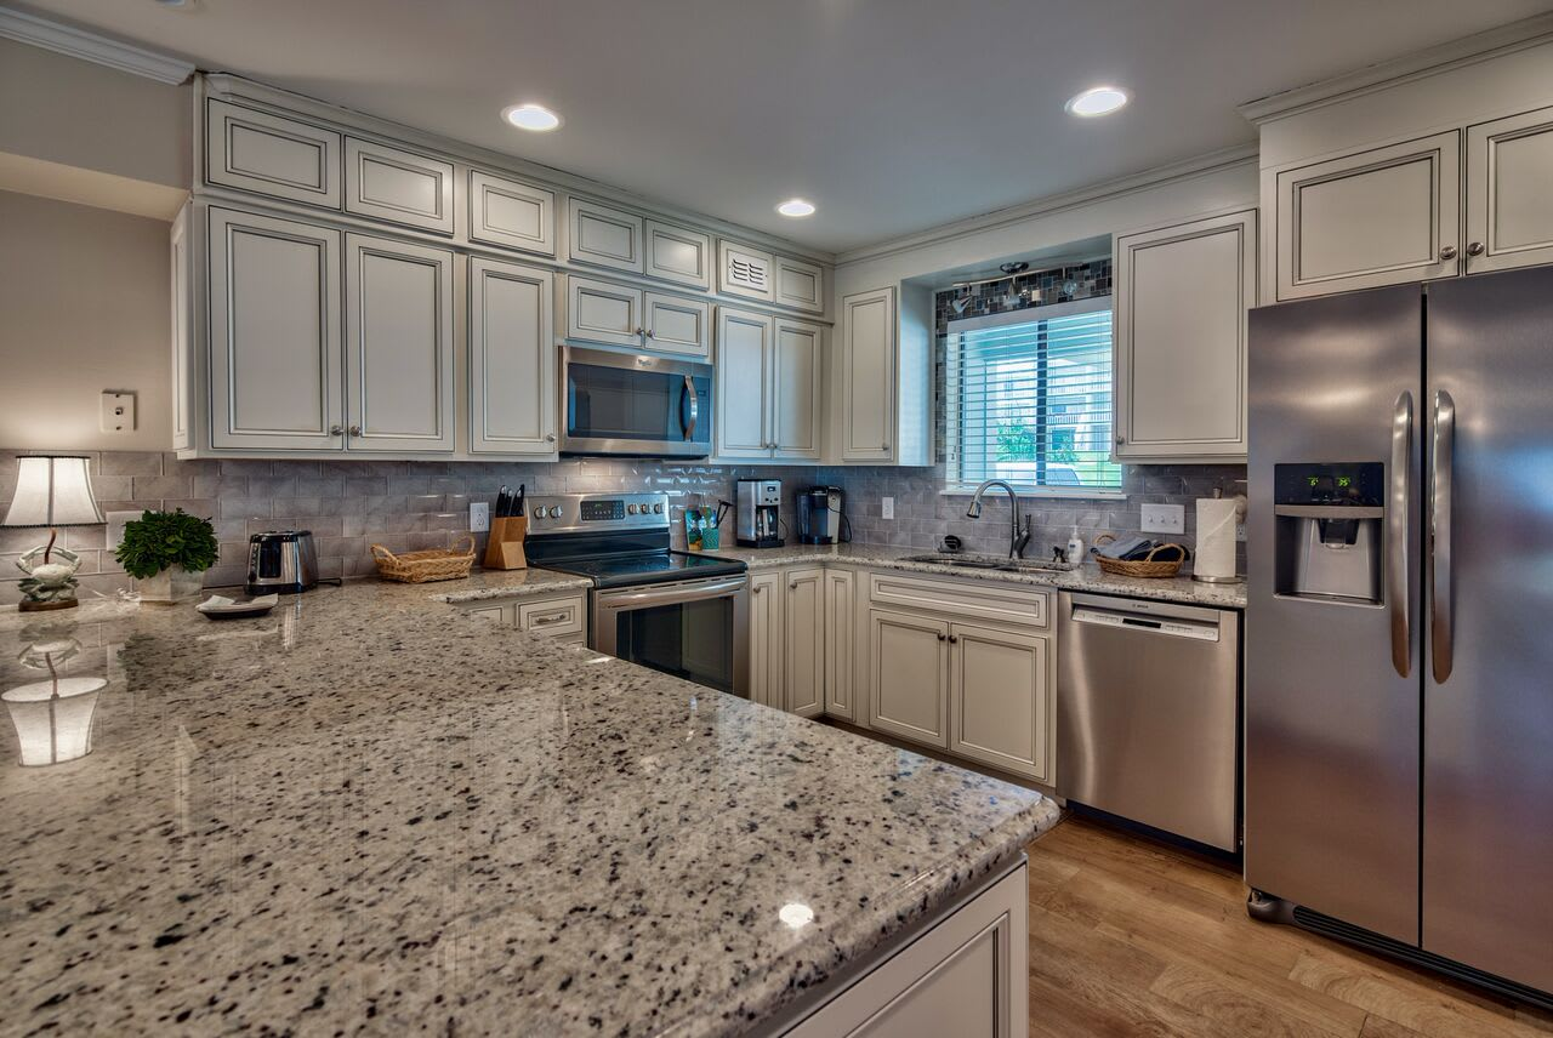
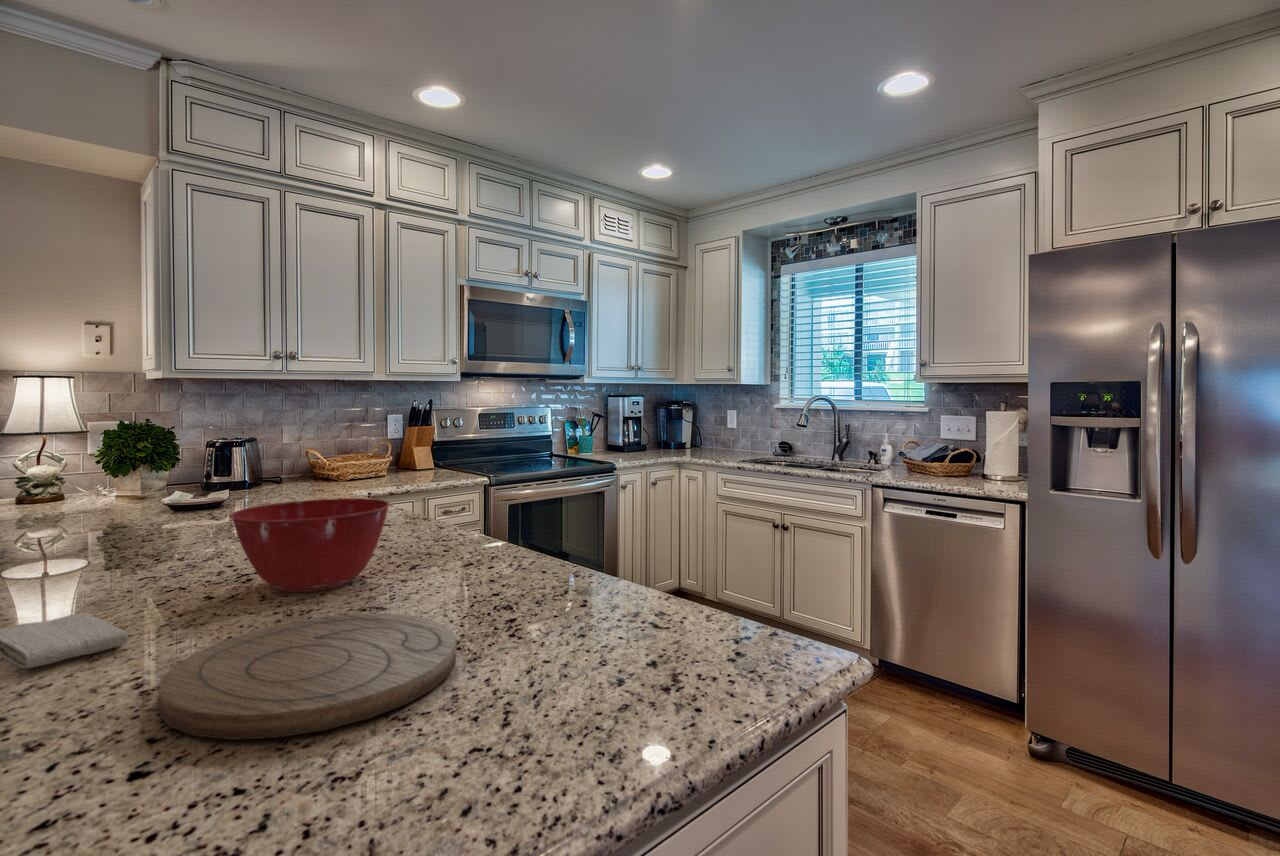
+ washcloth (58, 637)
+ mixing bowl (314, 545)
+ cutting board (321, 663)
